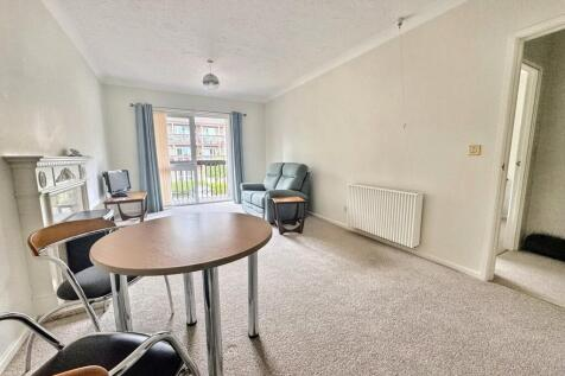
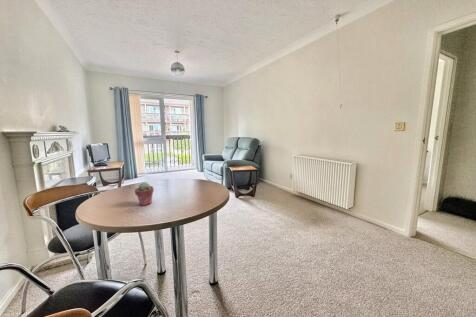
+ potted succulent (144, 192)
